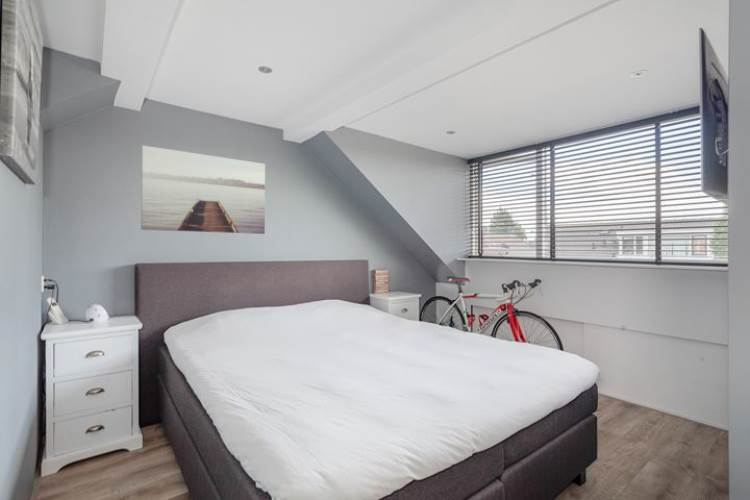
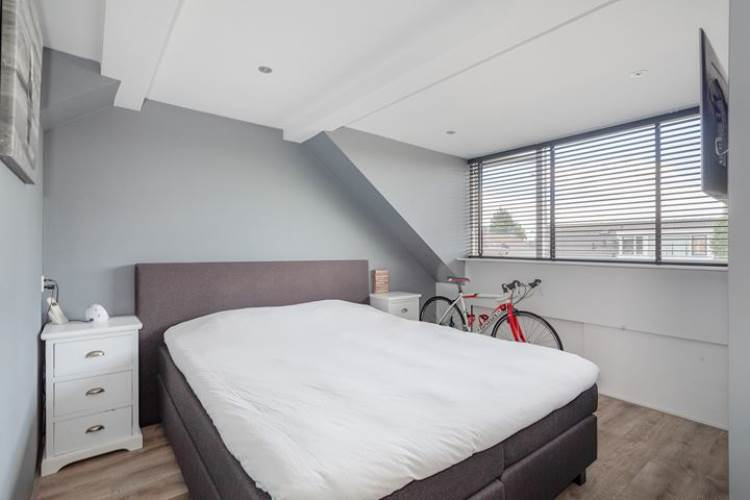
- wall art (208, 193)
